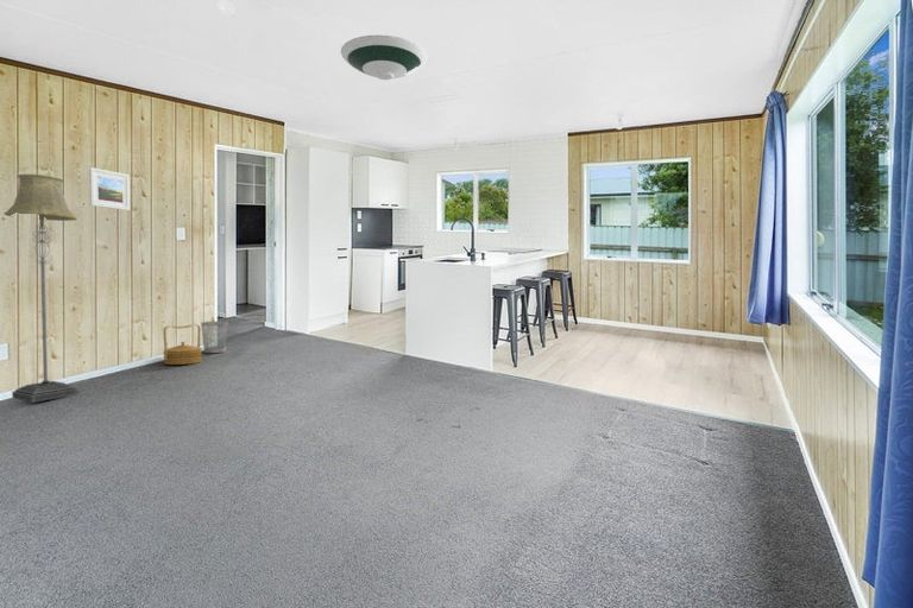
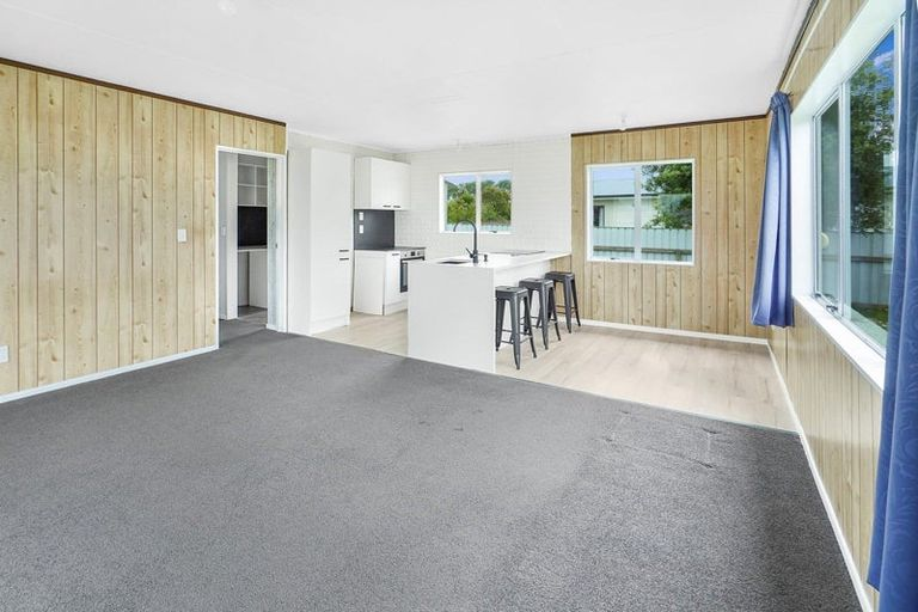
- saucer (384, 65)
- wastebasket (214, 336)
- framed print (109, 189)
- floor lamp (43, 287)
- basket (182, 343)
